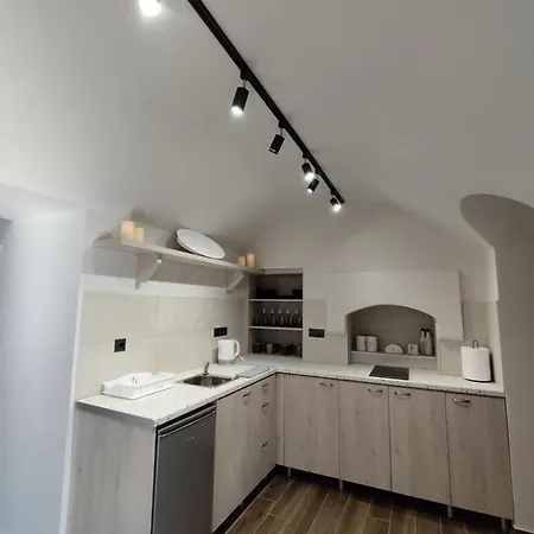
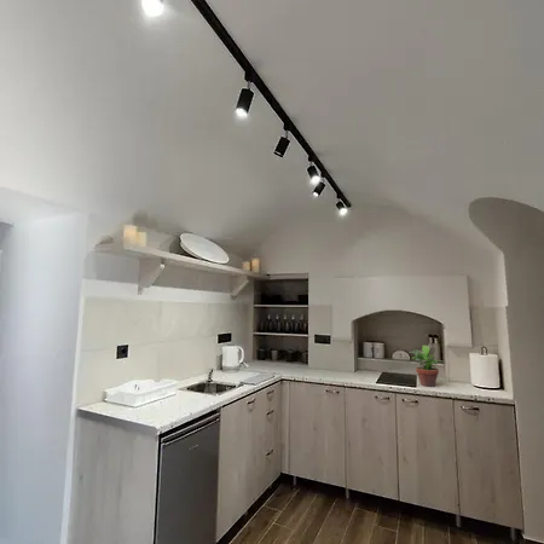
+ potted plant (427, 365)
